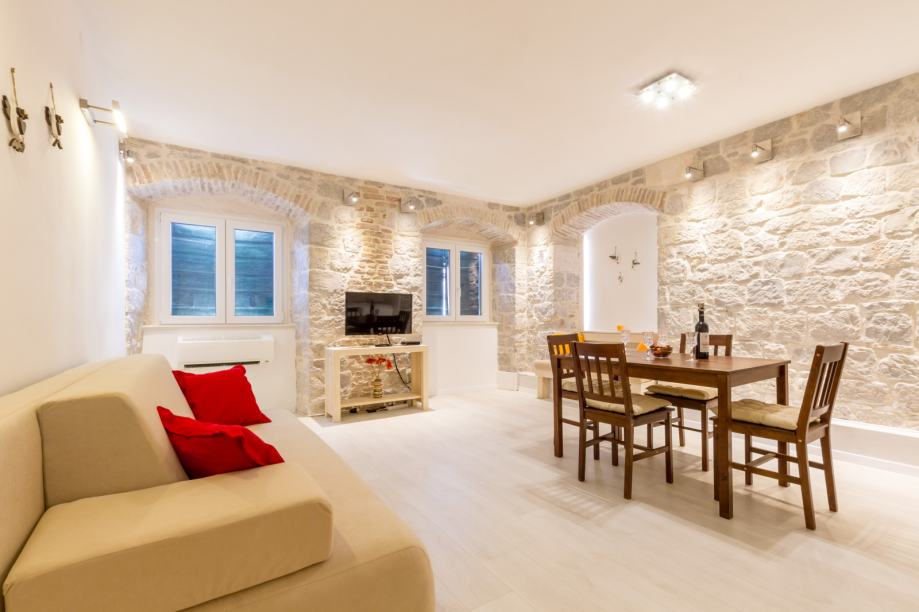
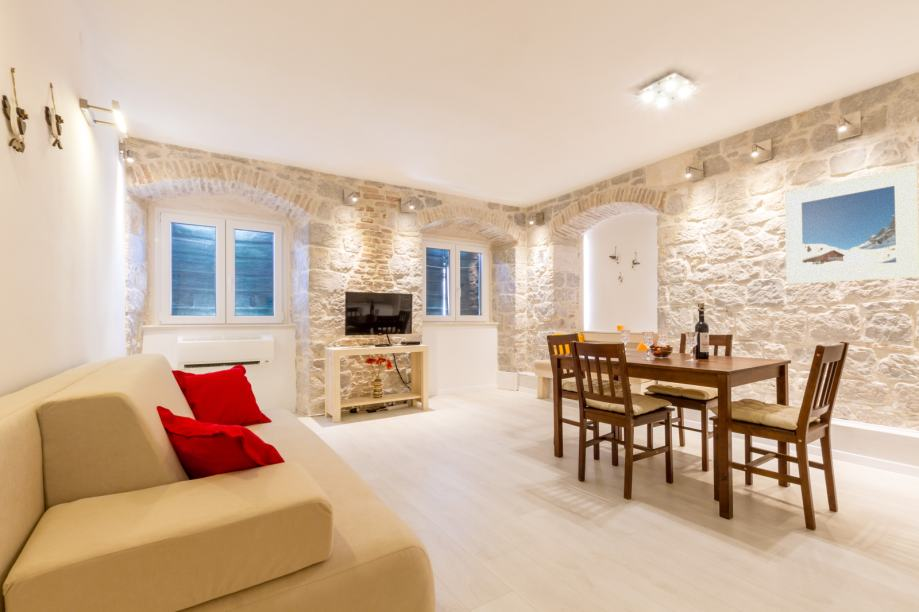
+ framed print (845, 230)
